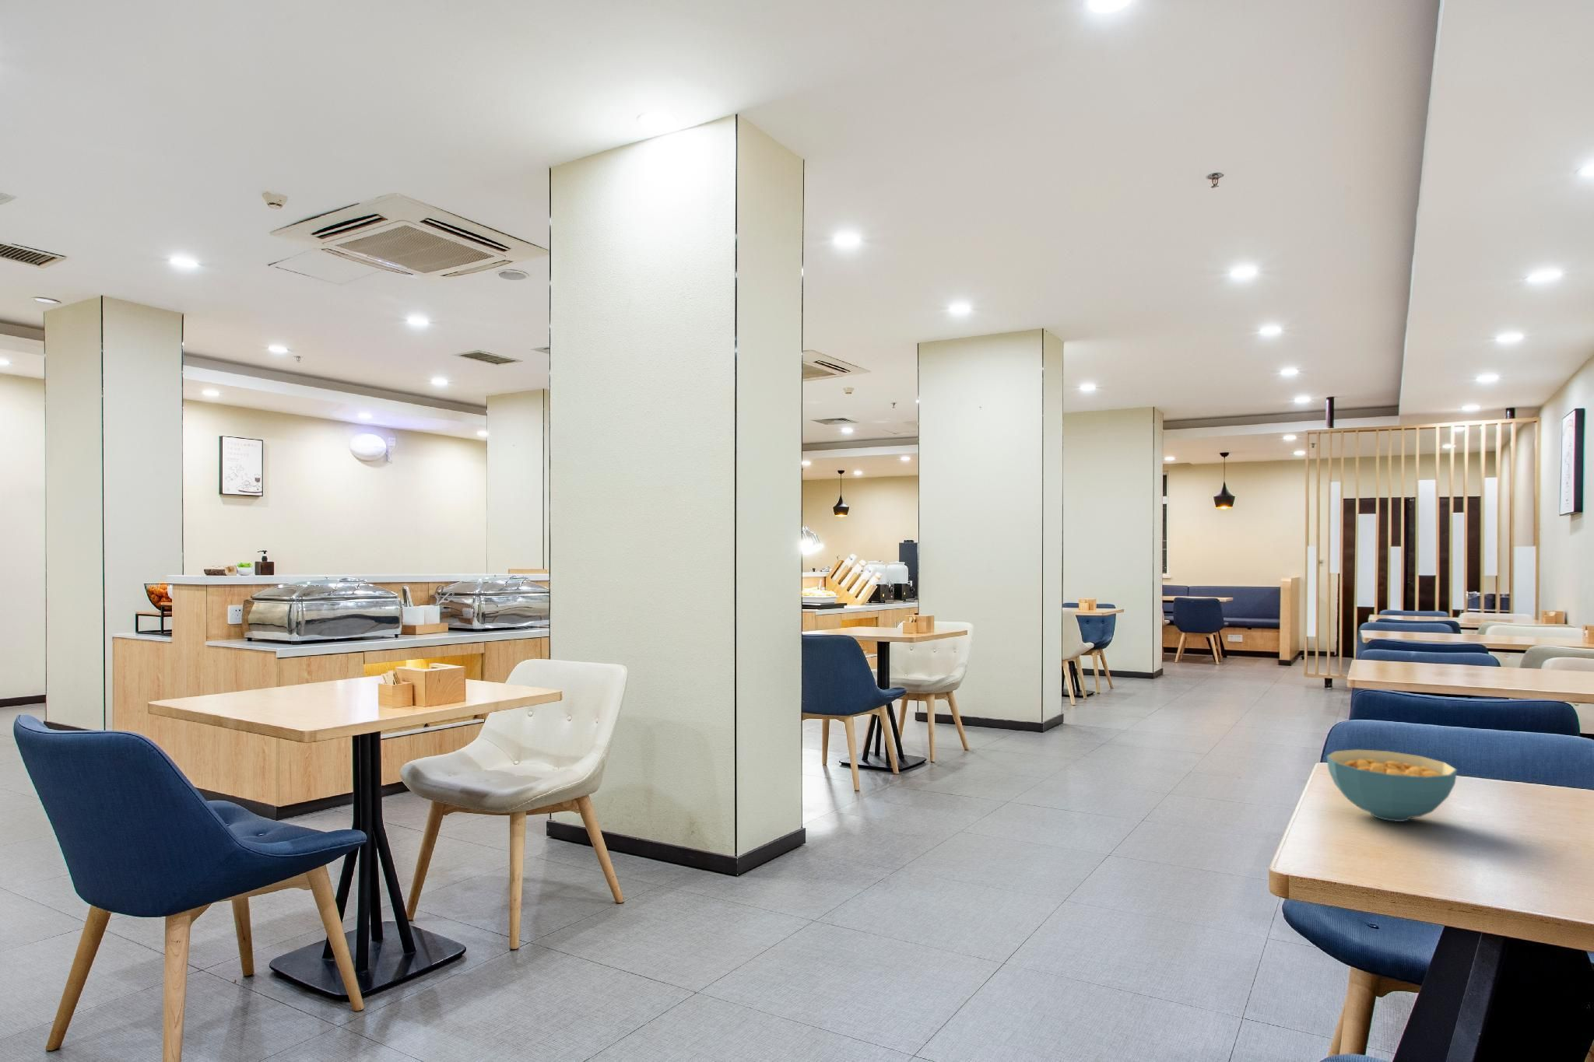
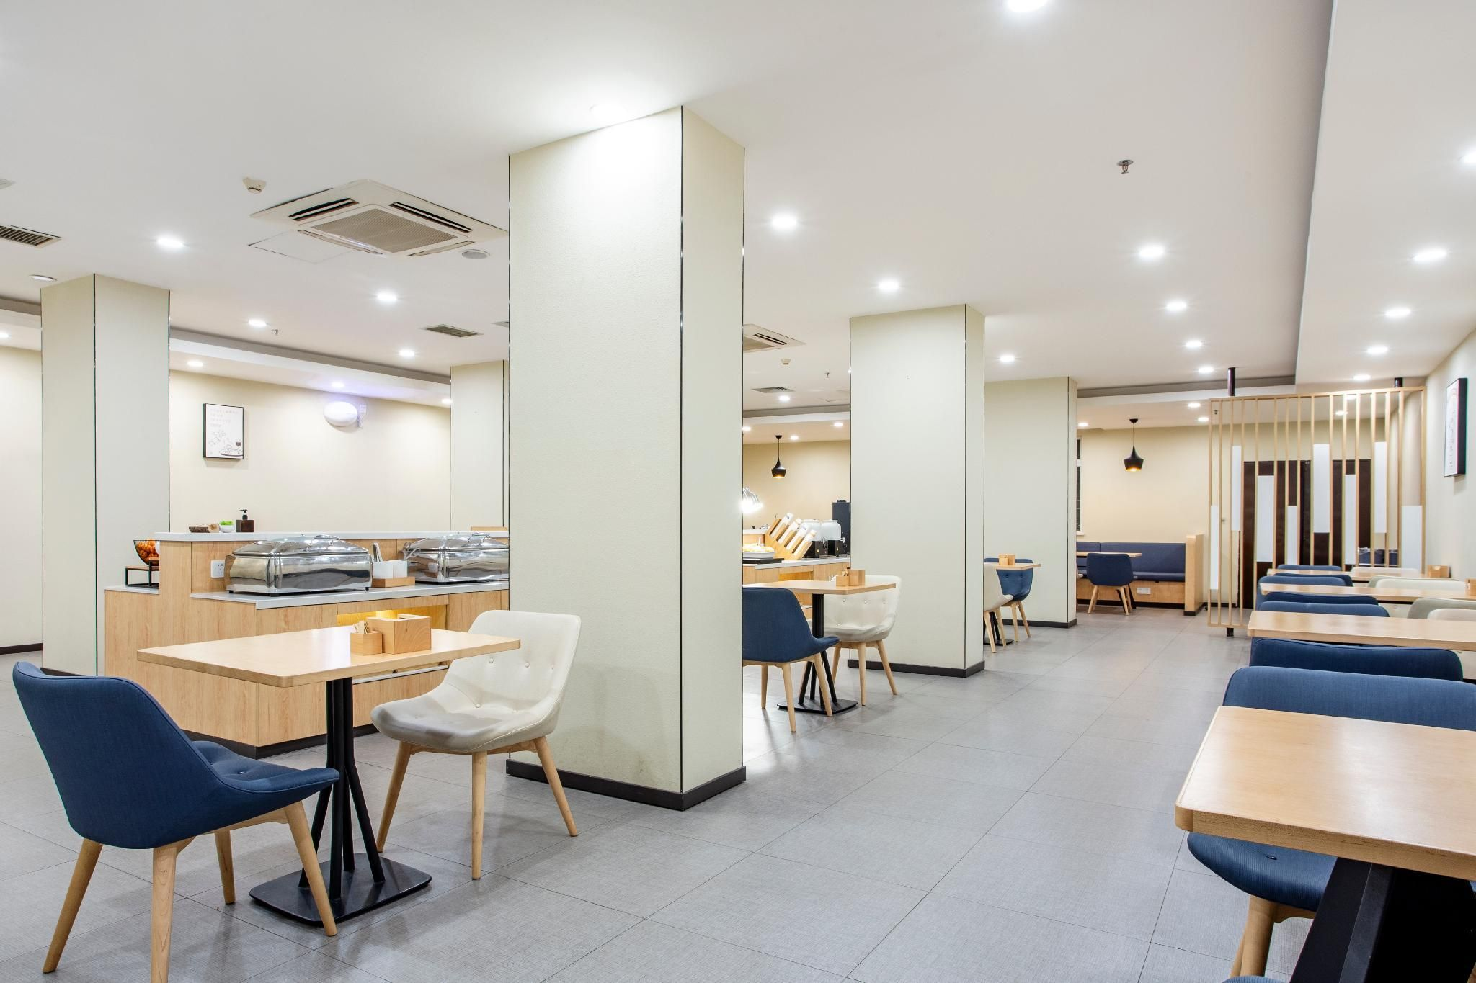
- cereal bowl (1389, 789)
